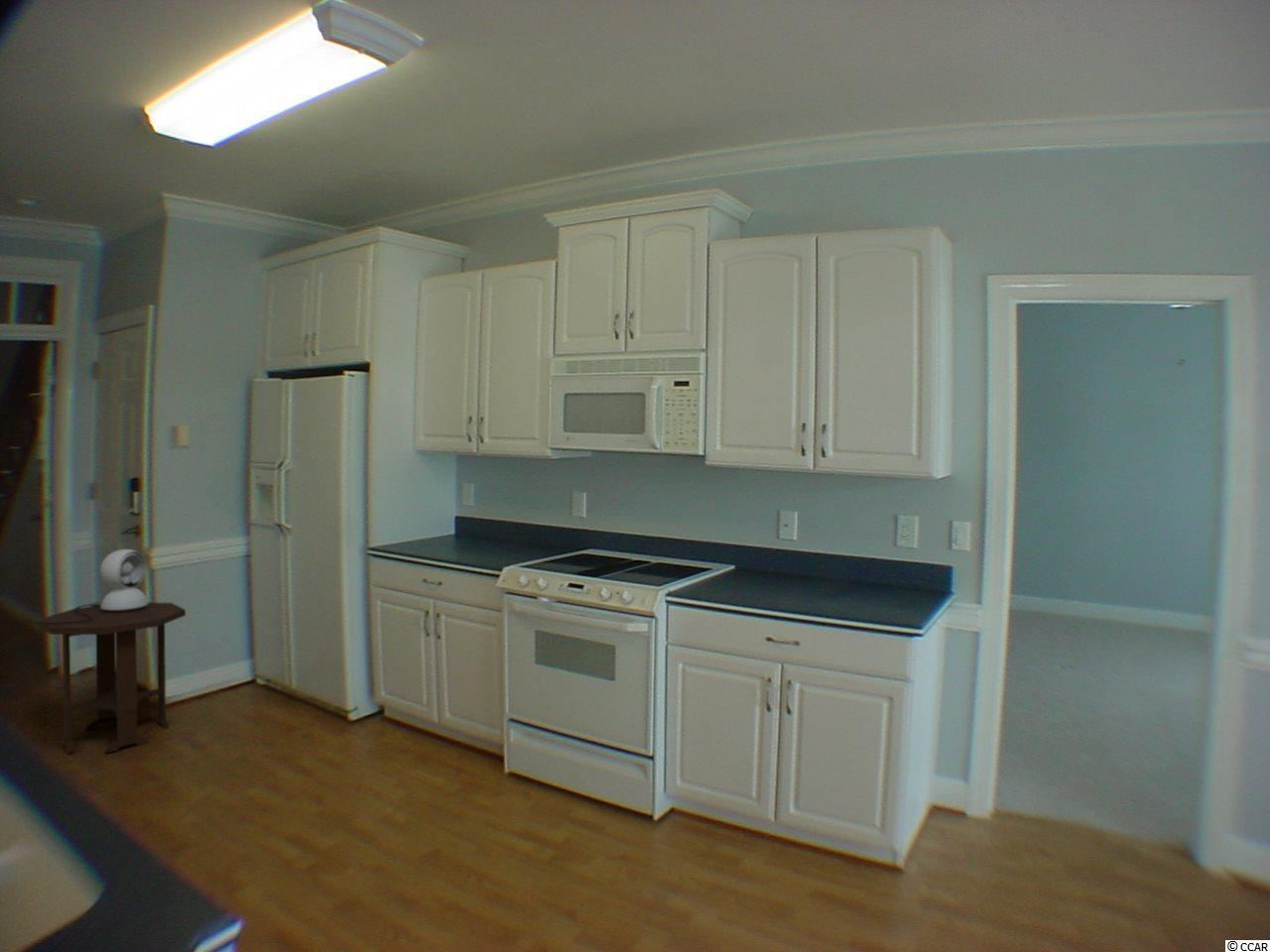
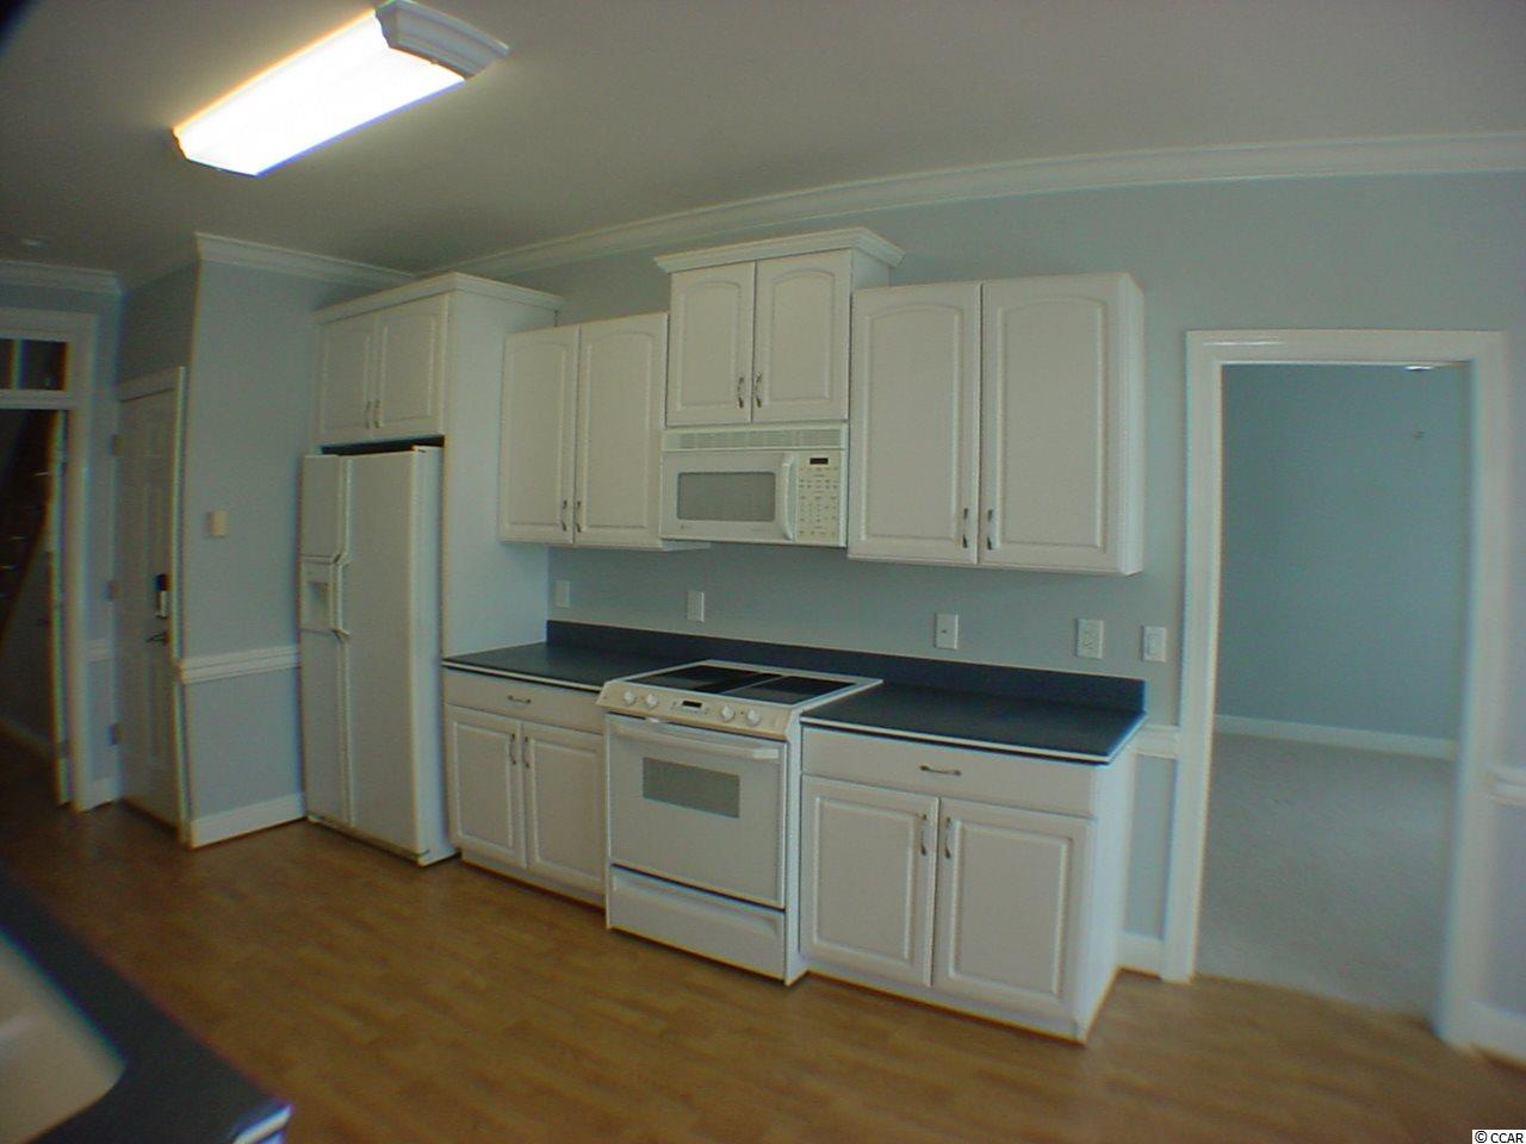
- table lamp (101, 576)
- side table (116, 674)
